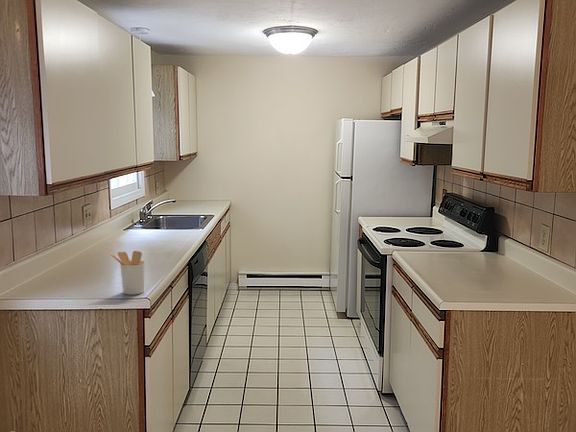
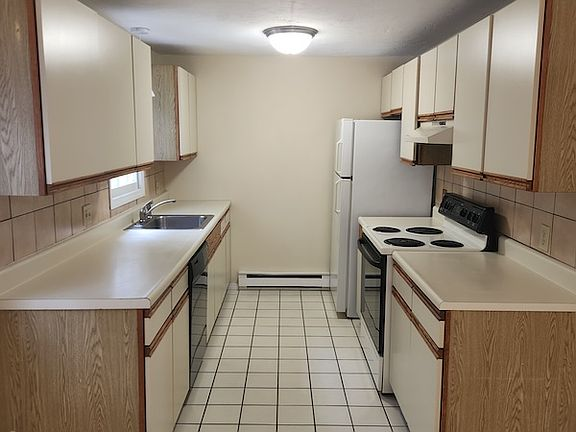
- utensil holder (126, 271)
